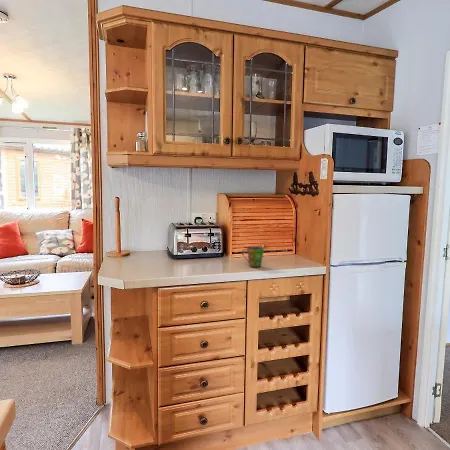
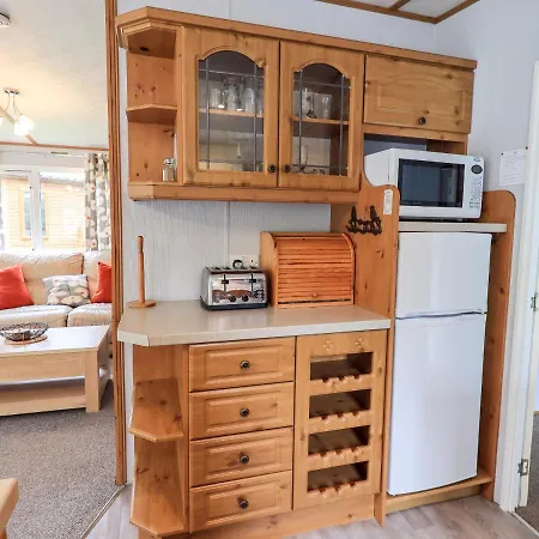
- cup (252, 257)
